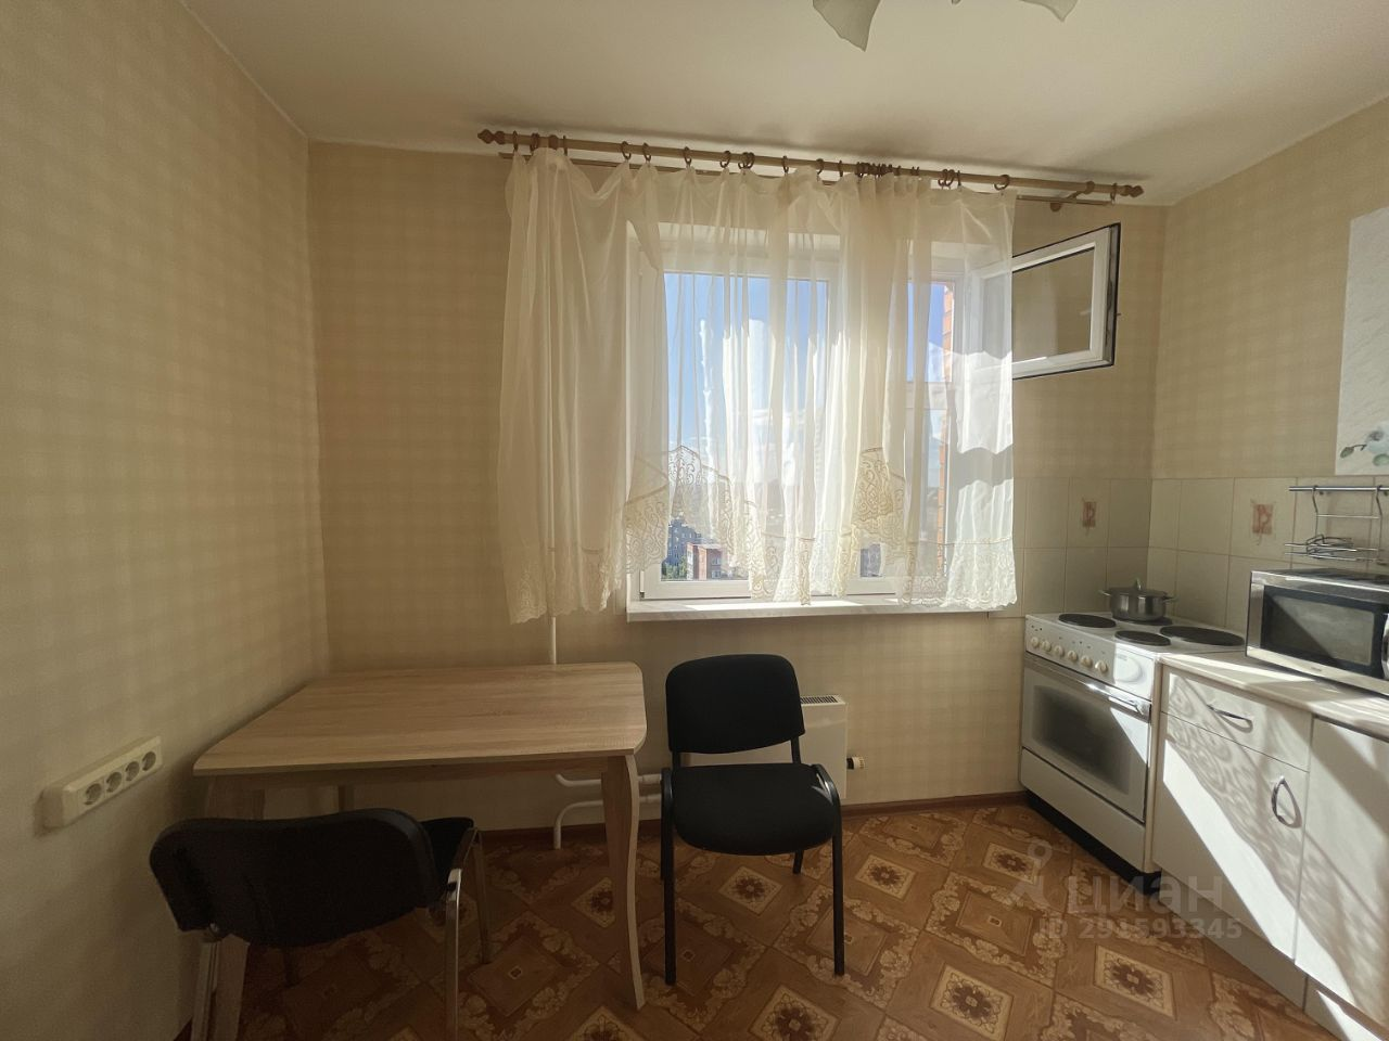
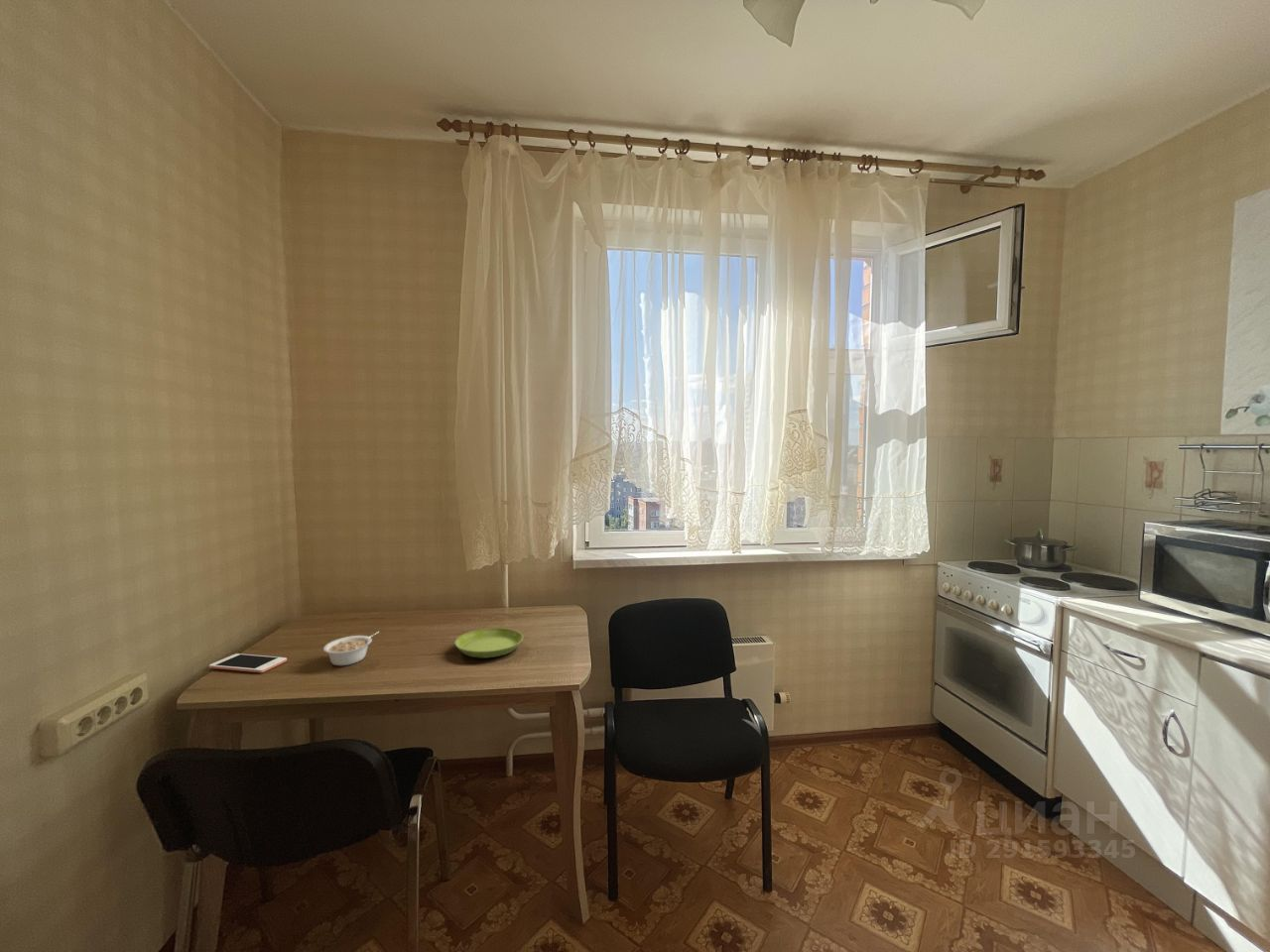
+ legume (349, 649)
+ saucer (489, 644)
+ cell phone (248, 662)
